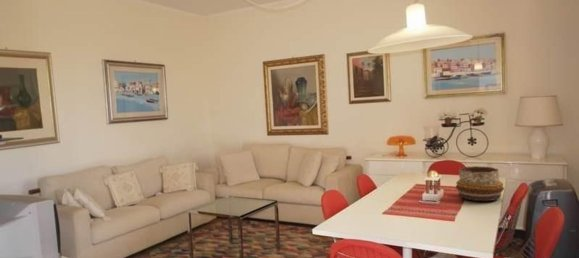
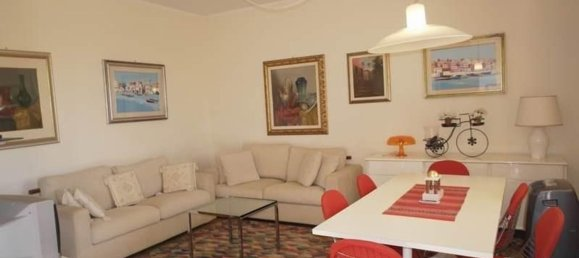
- decorative bowl (479, 183)
